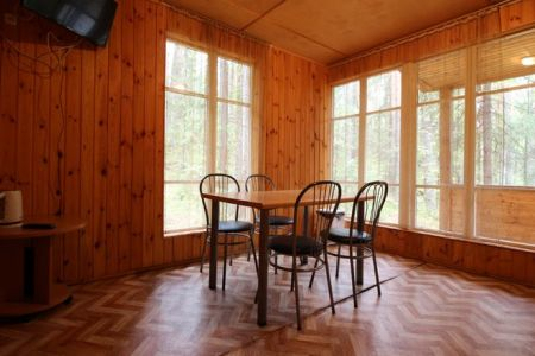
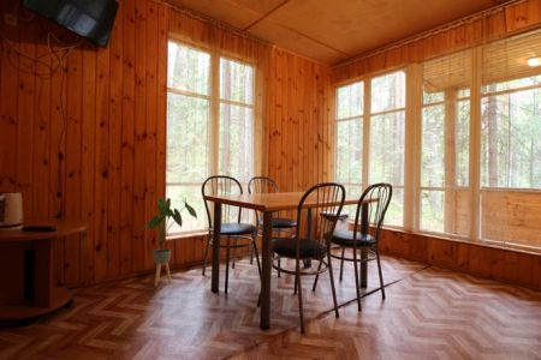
+ house plant (164, 239)
